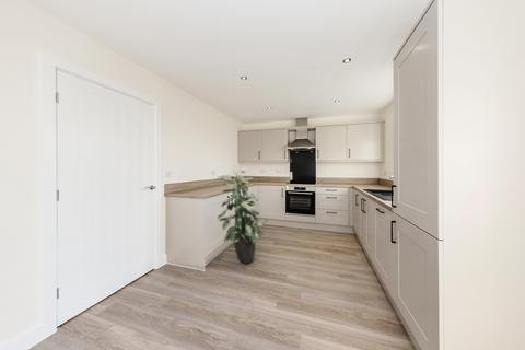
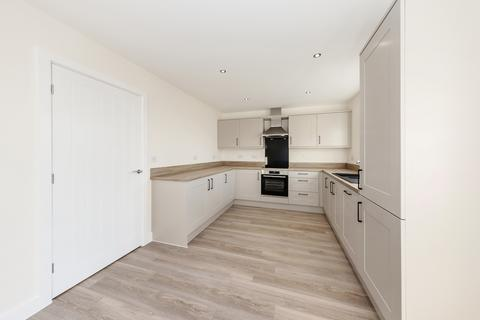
- indoor plant (241, 215)
